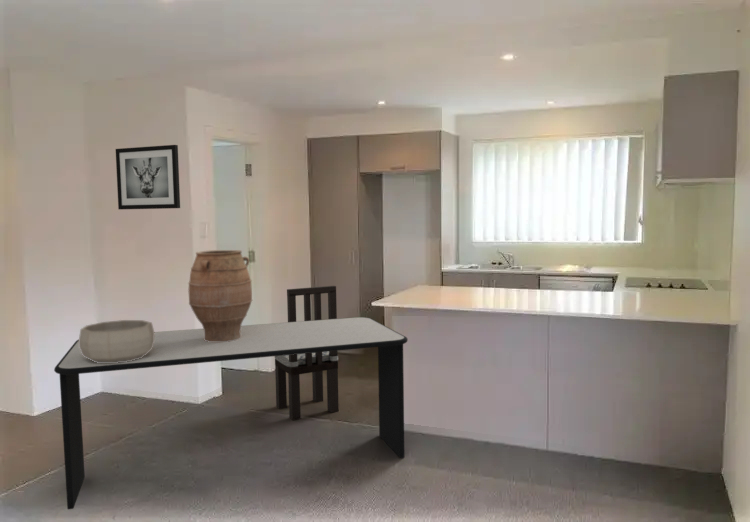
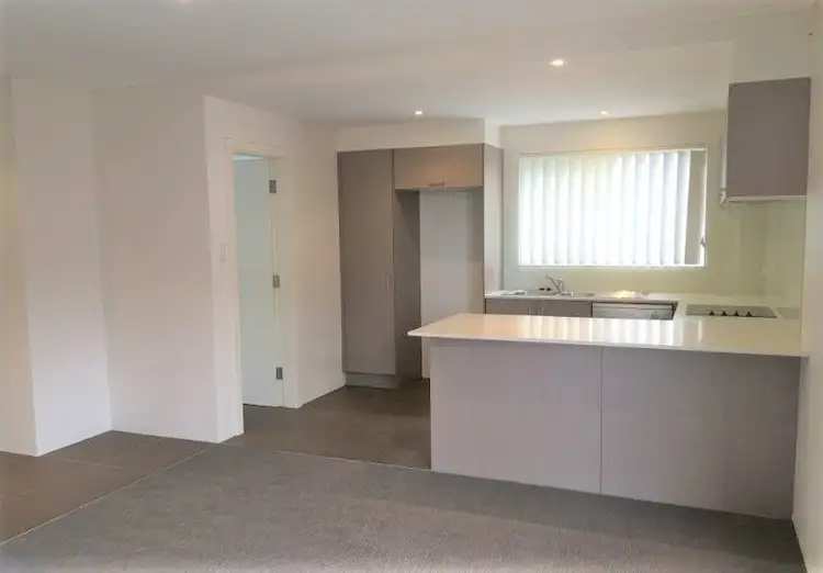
- dining table (237, 359)
- decorative bowl (117, 341)
- vase (220, 294)
- wall art (147, 178)
- dining chair (305, 353)
